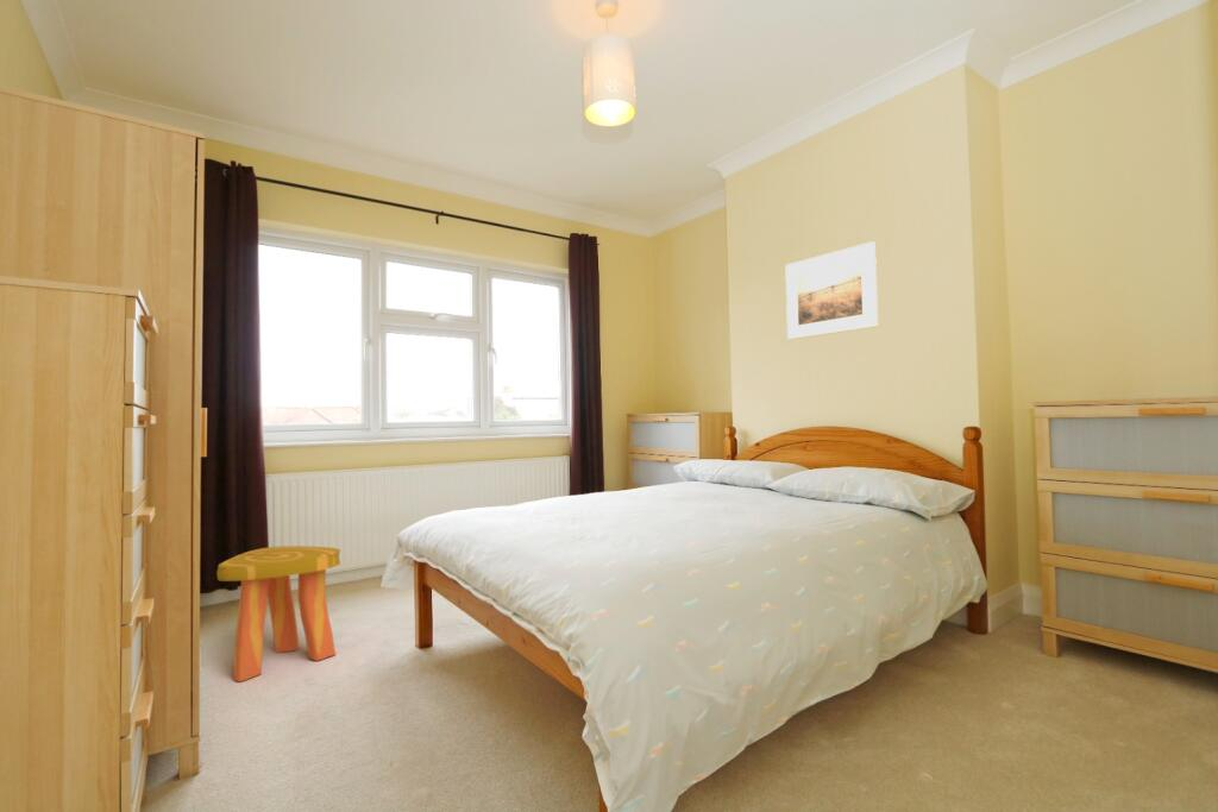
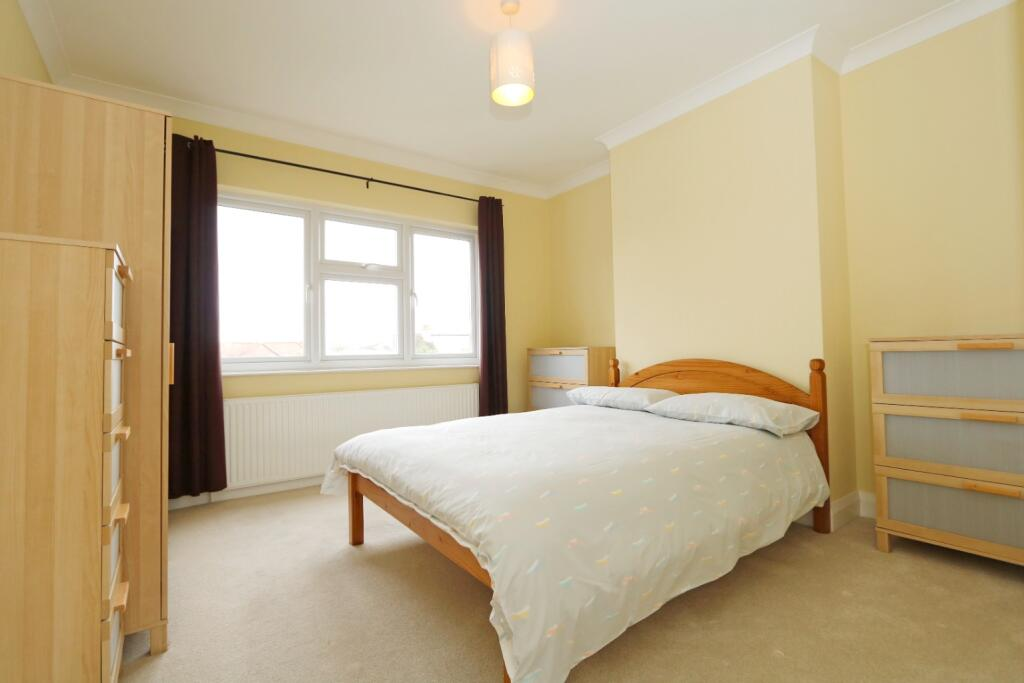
- stool (275, 609)
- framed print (828, 294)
